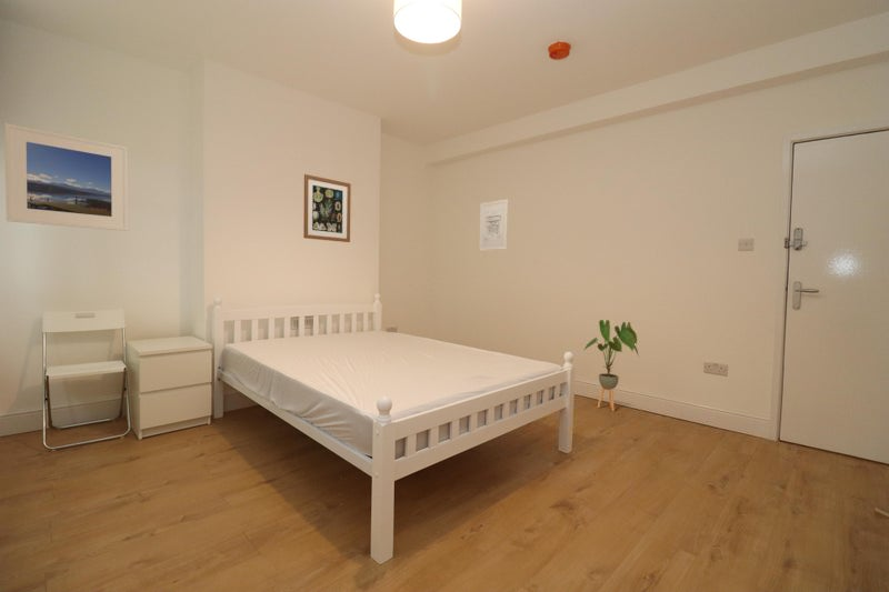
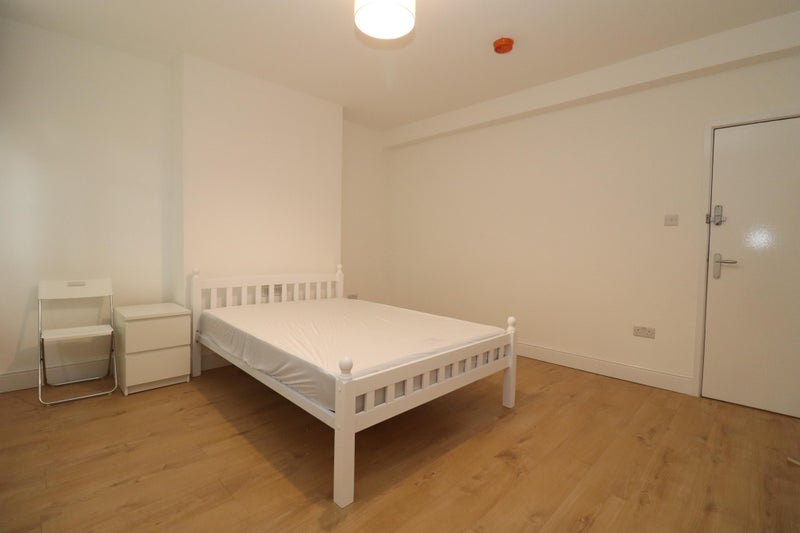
- wall art (492, 225)
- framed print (71, 181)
- house plant (611, 364)
- wall art (328, 209)
